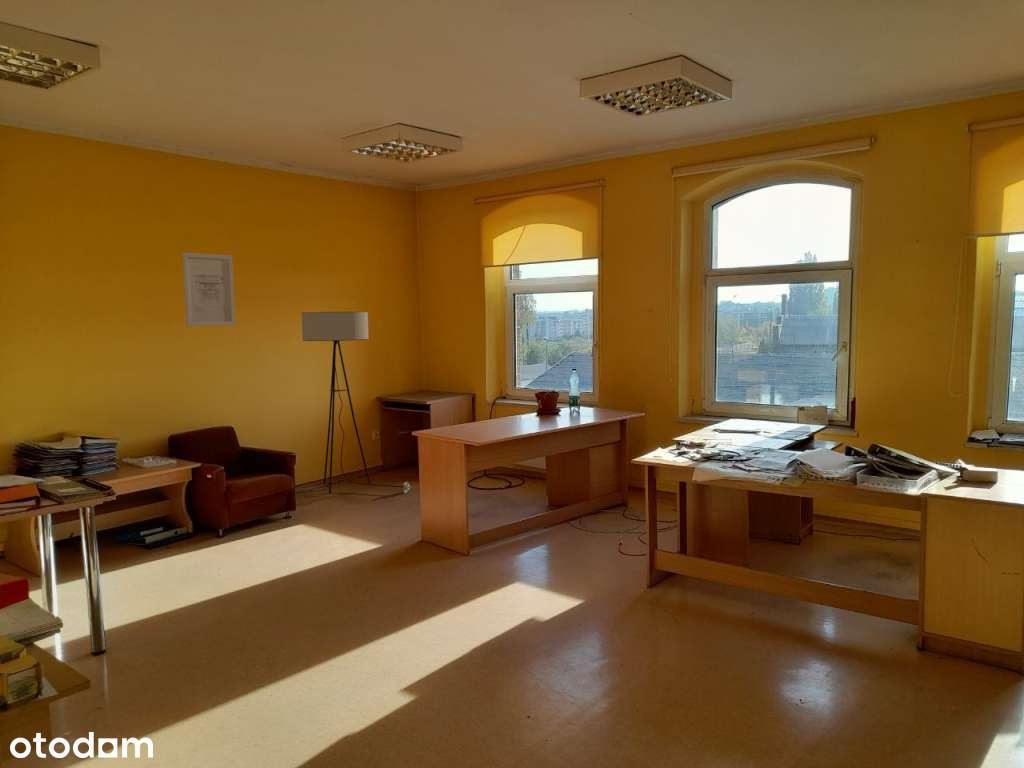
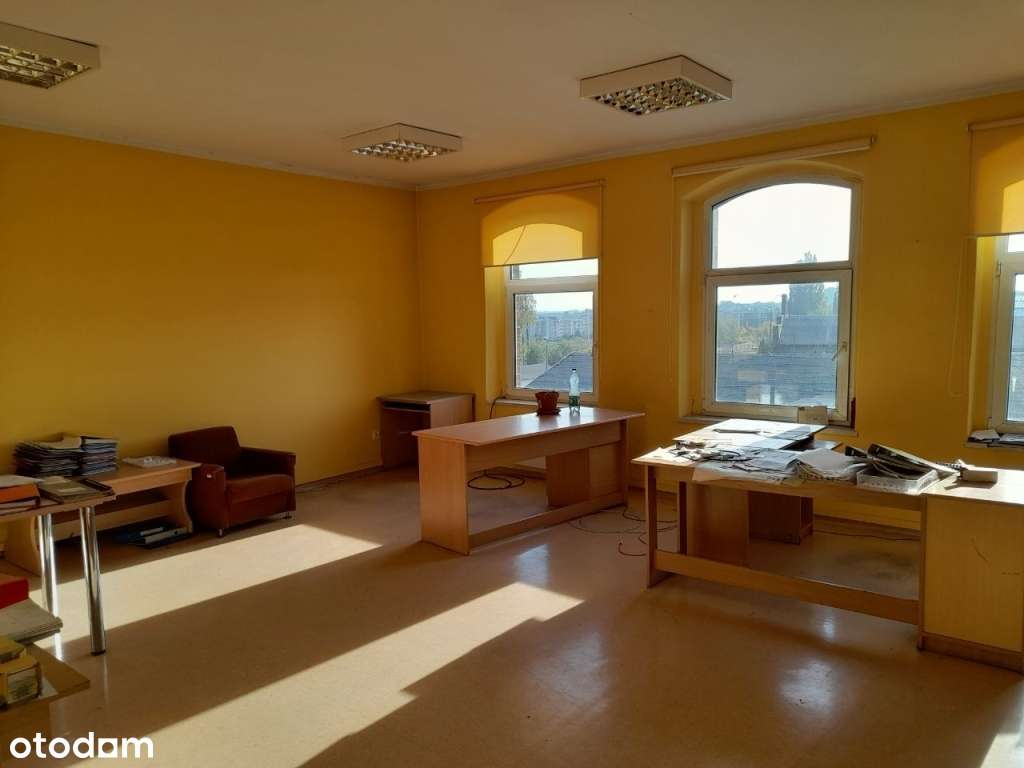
- floor lamp (351, 403)
- wall art (209, 290)
